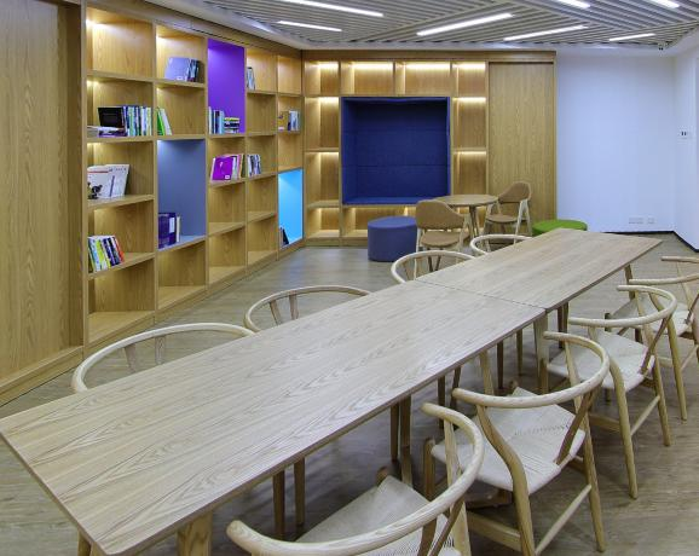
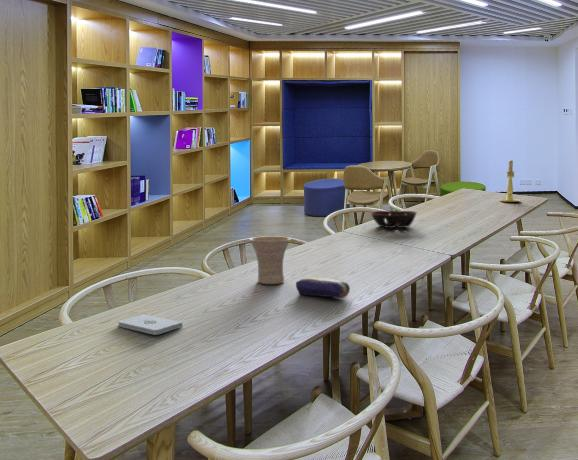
+ vase (270, 260)
+ candle holder (510, 180)
+ pencil case (322, 287)
+ notepad (149, 324)
+ decorative bowl (393, 219)
